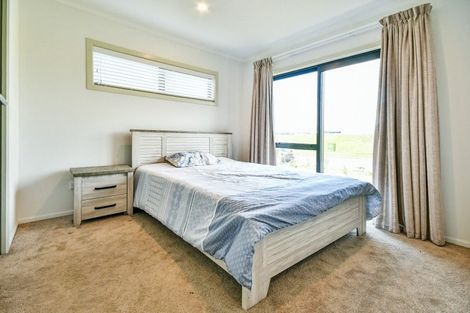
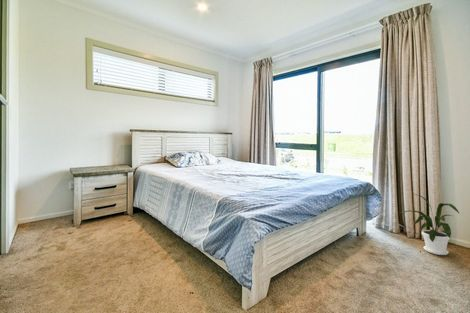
+ house plant (432, 223)
